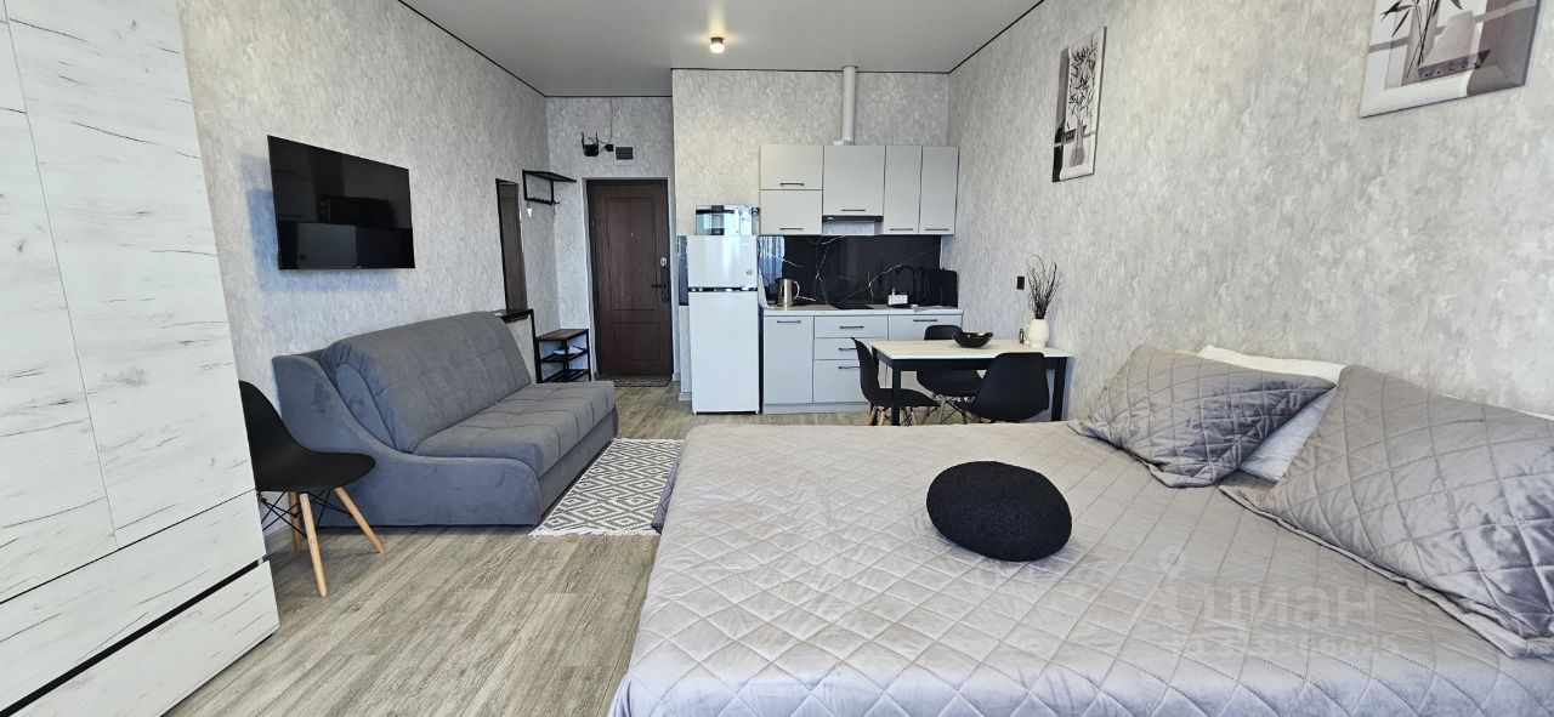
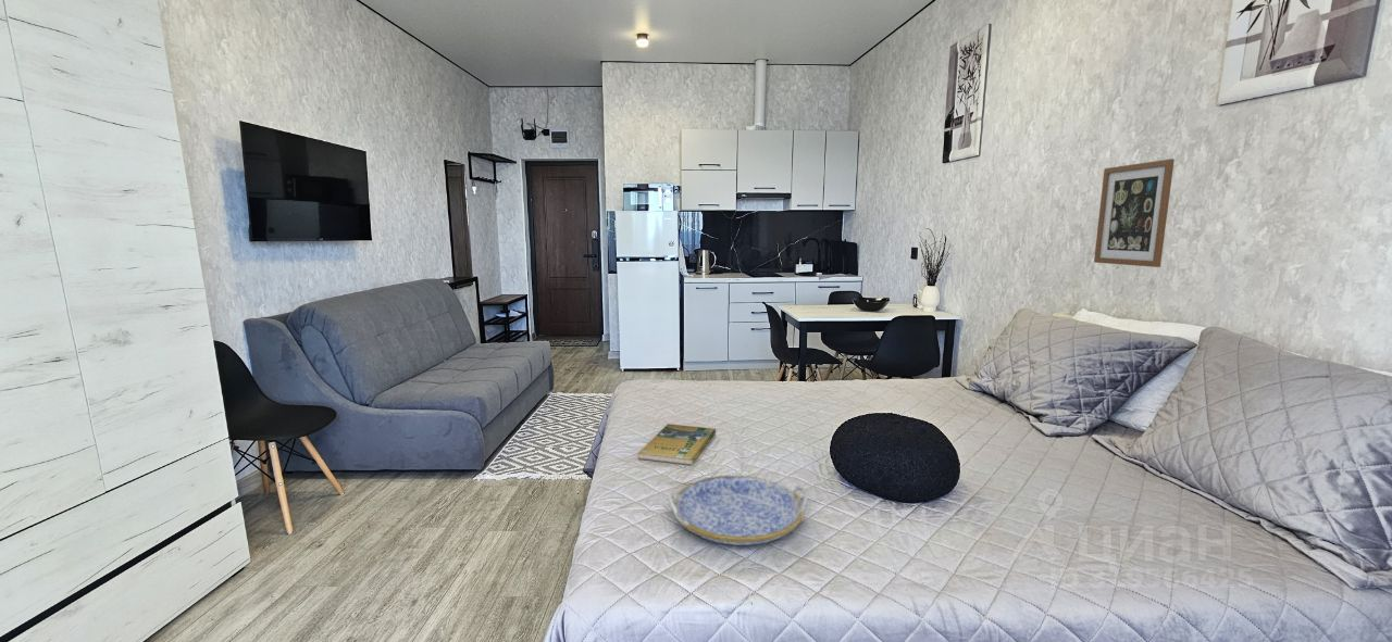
+ serving tray (737, 505)
+ booklet (679, 442)
+ wall art (1130, 214)
